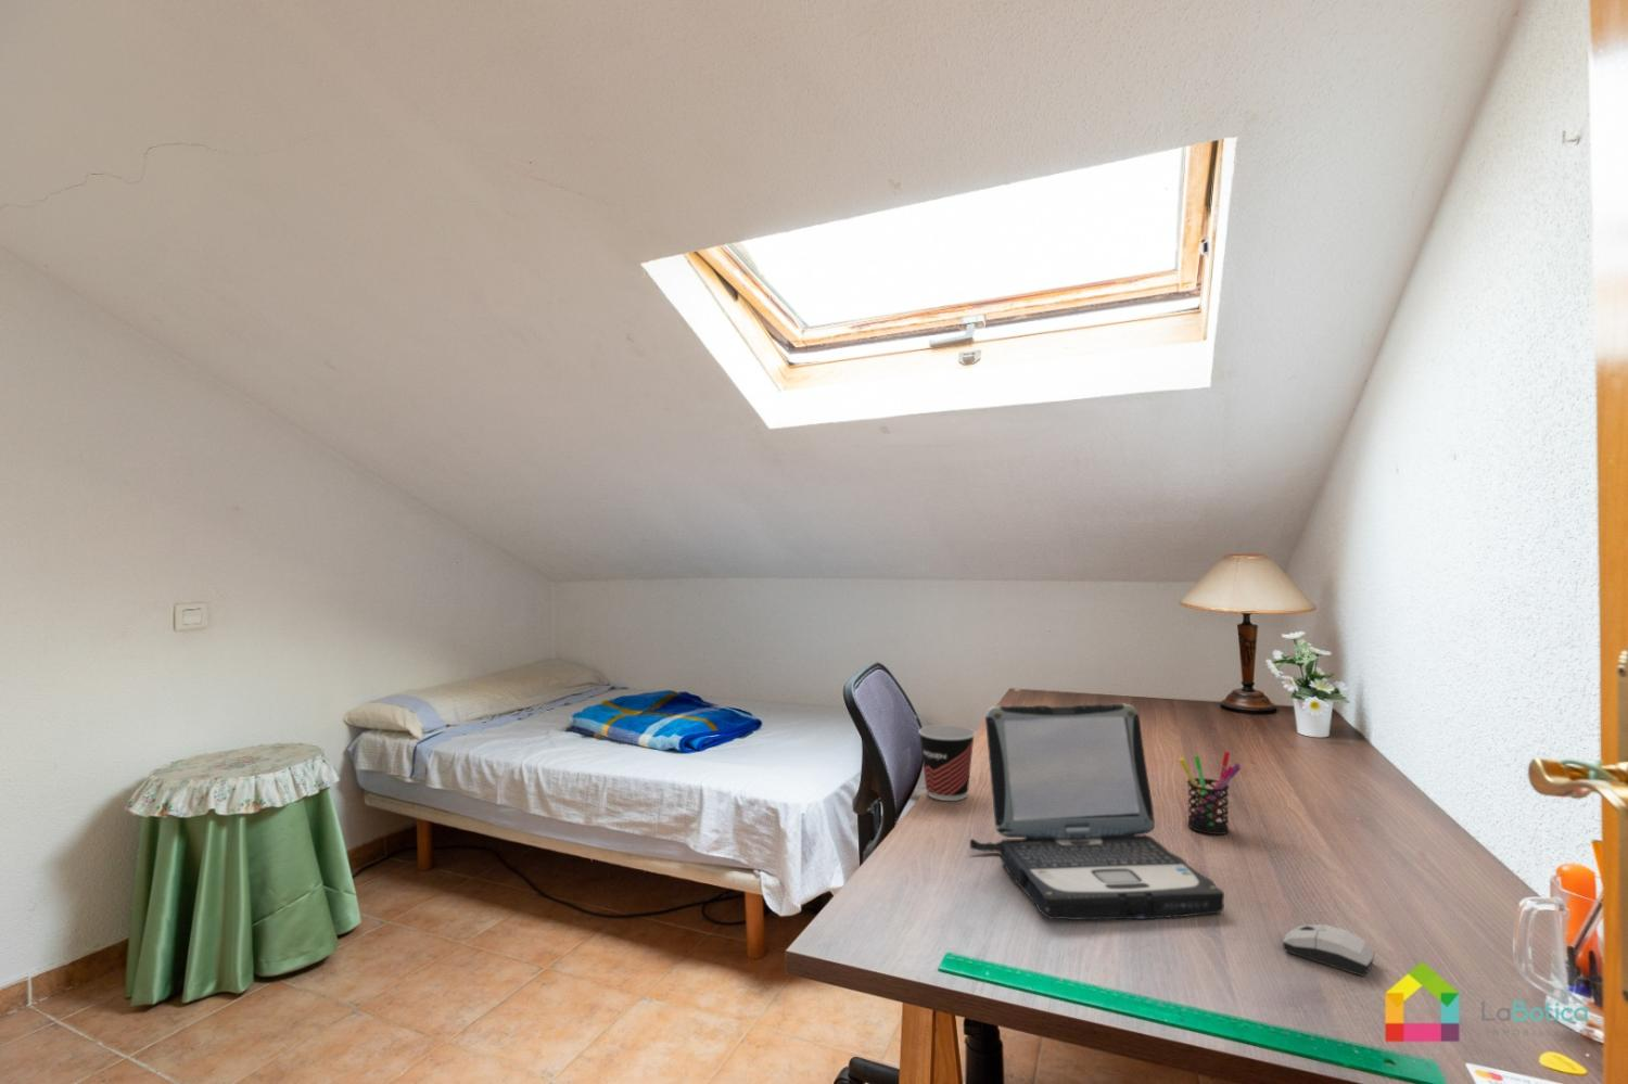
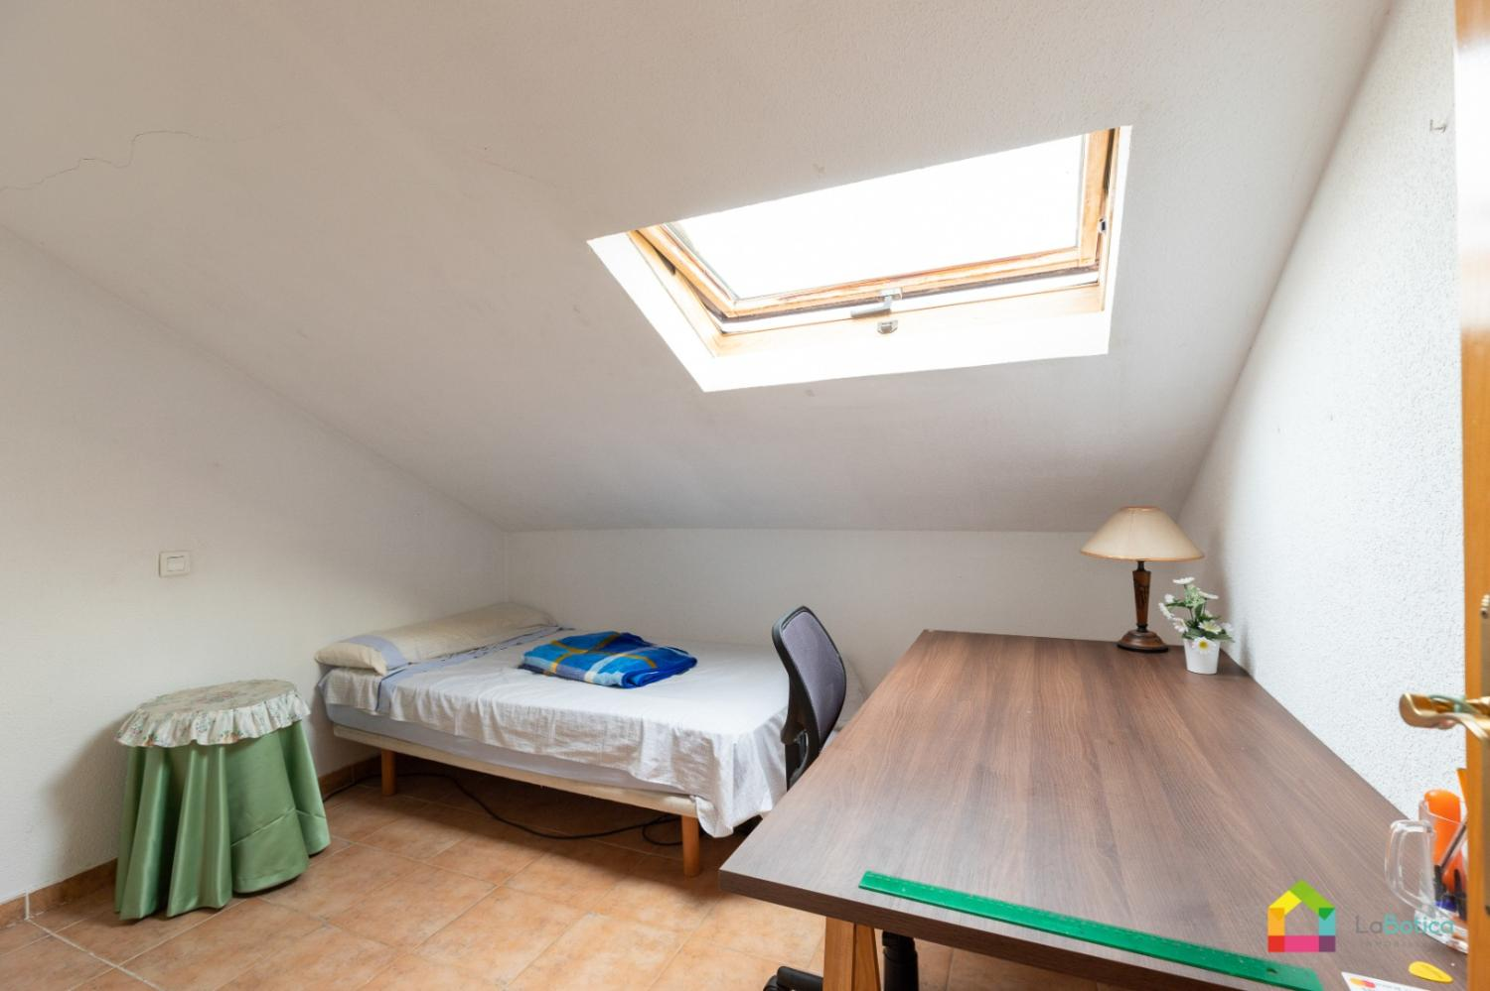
- computer mouse (1327, 942)
- laptop (1089, 797)
- pen holder (1208, 789)
- cup (946, 763)
